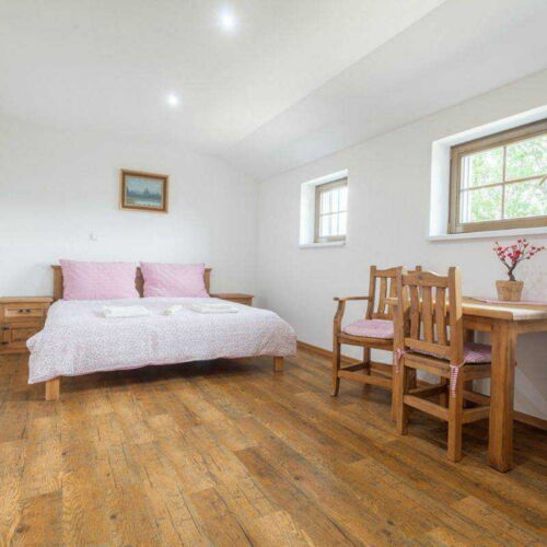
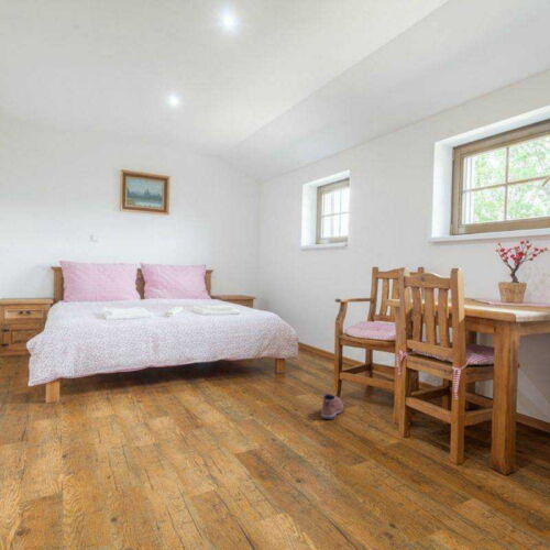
+ shoe (332, 402)
